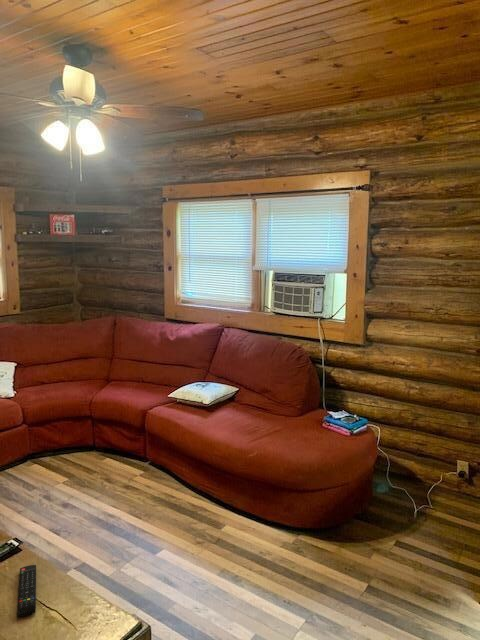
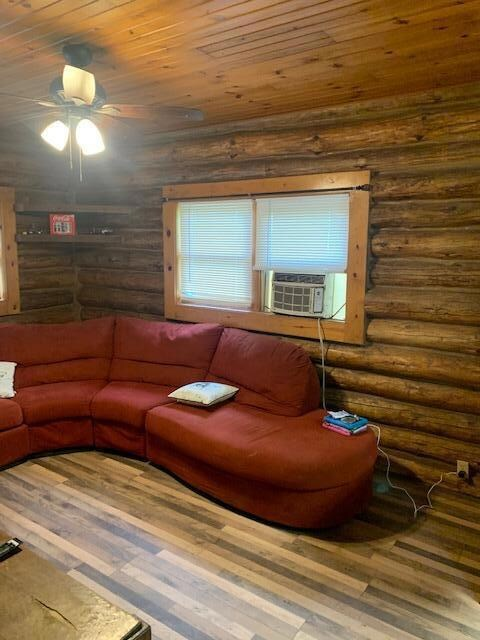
- remote control (27, 589)
